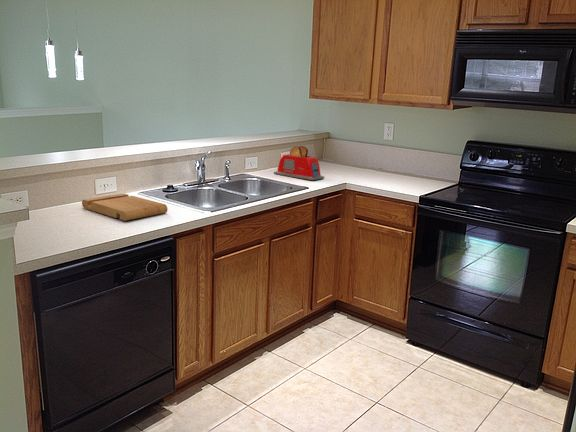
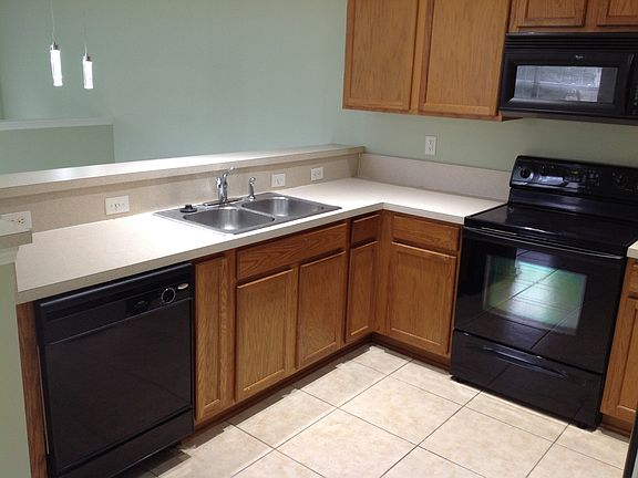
- toaster (299, 161)
- cutting board (124, 206)
